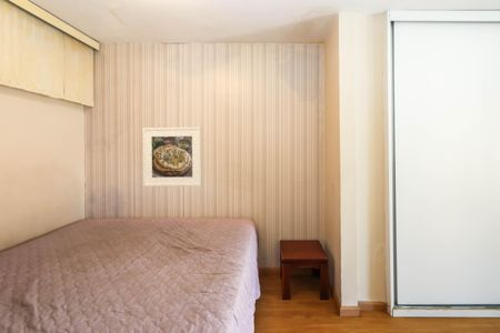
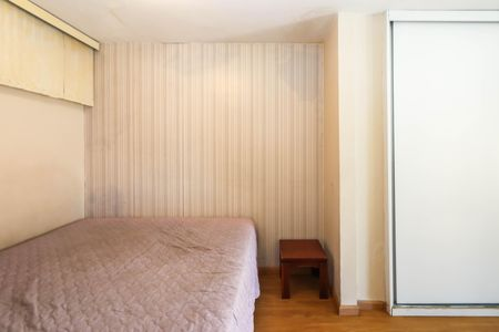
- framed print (171, 157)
